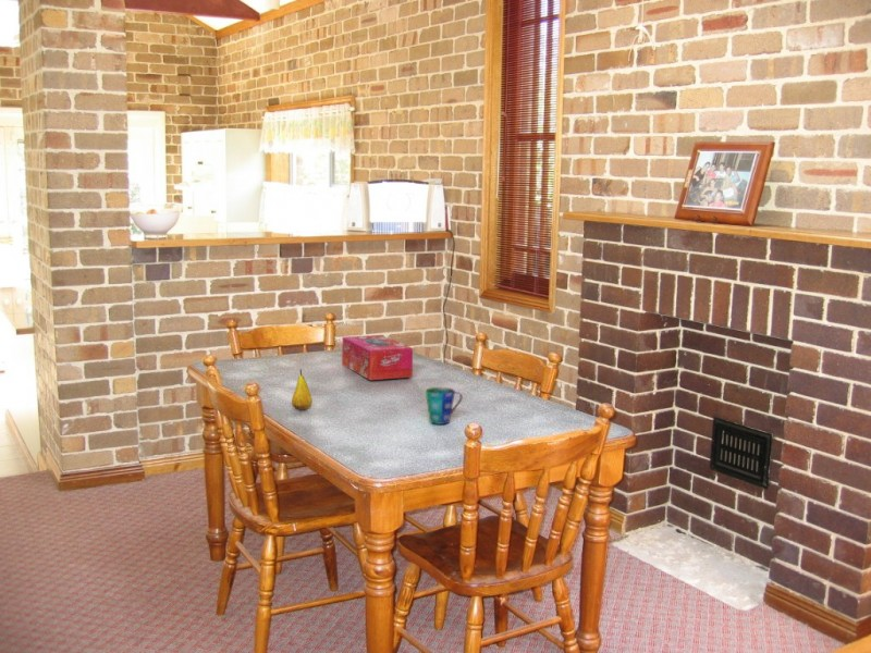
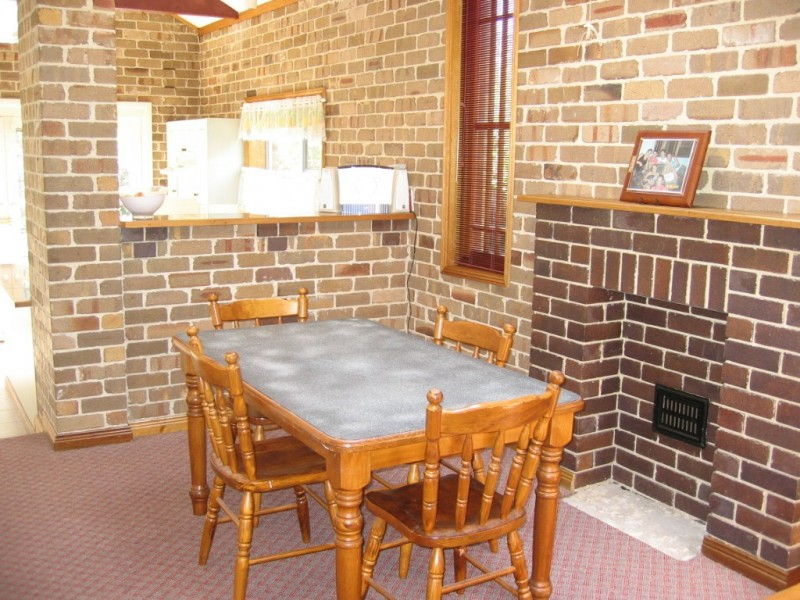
- fruit (302, 389)
- tissue box (376, 356)
- cup (443, 405)
